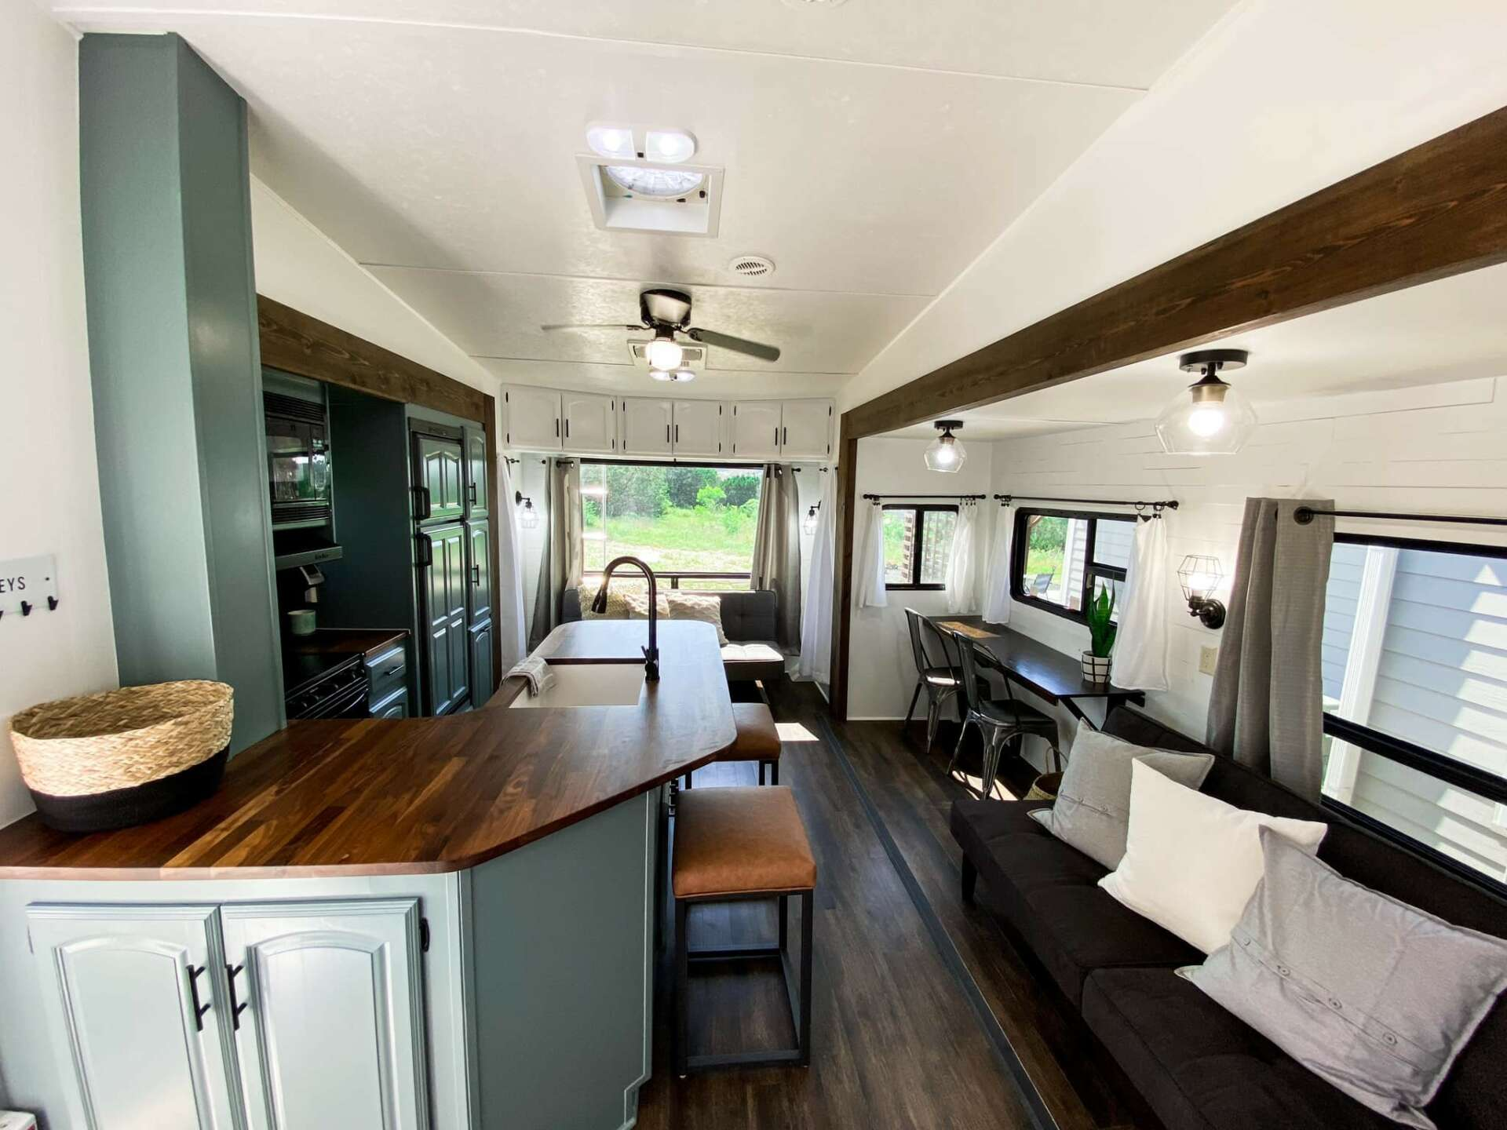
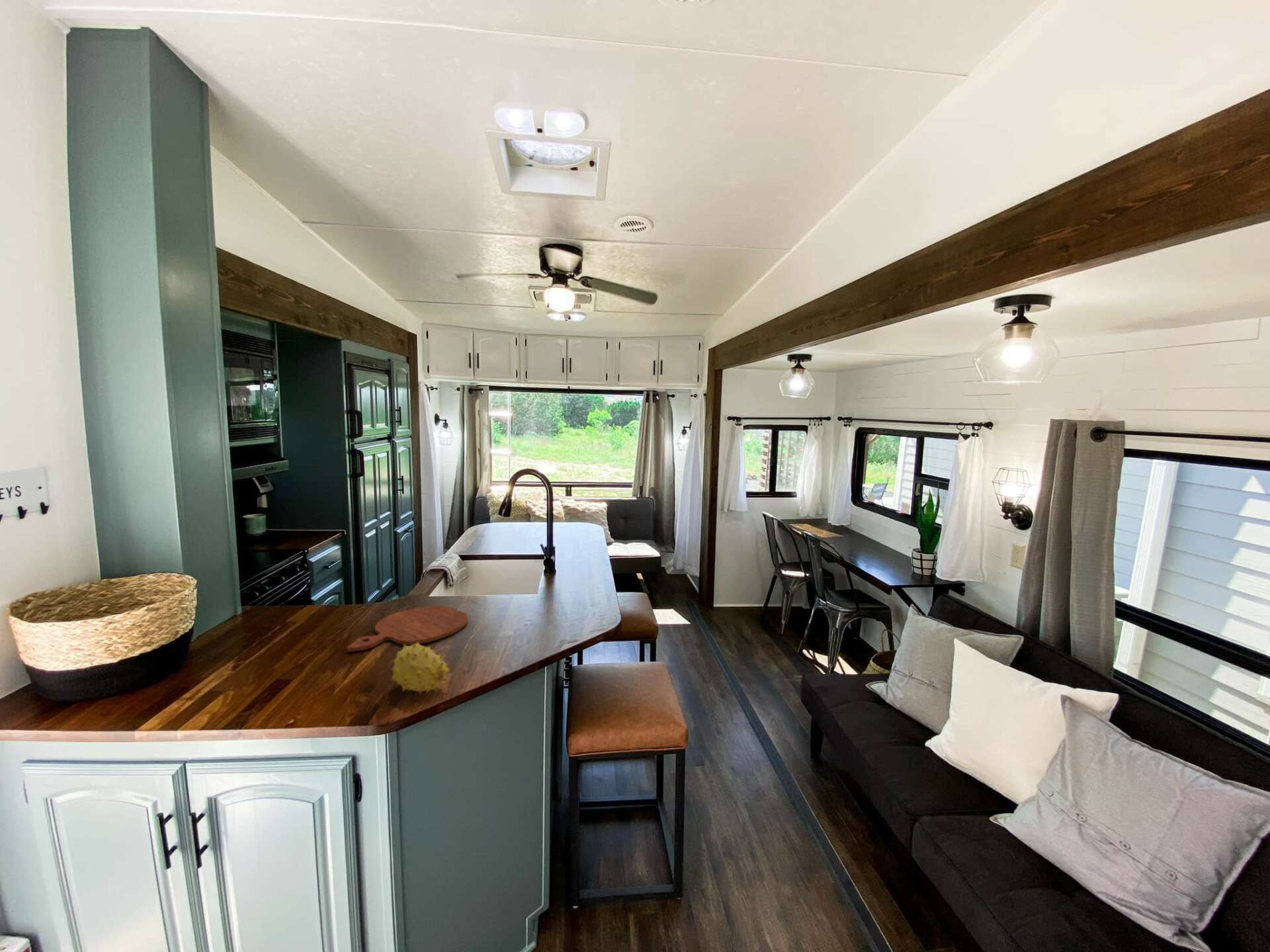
+ fruit (421, 667)
+ cutting board (407, 628)
